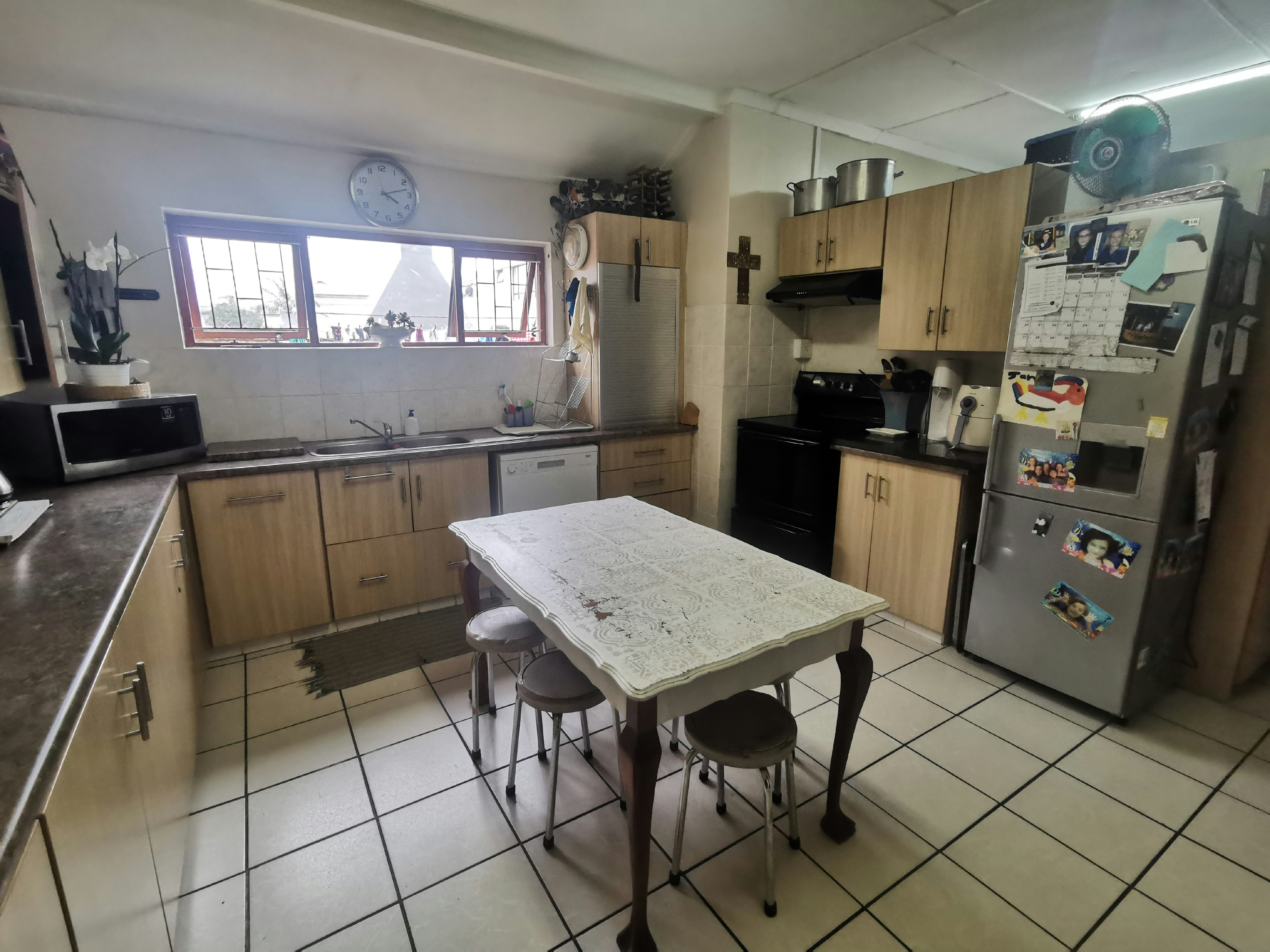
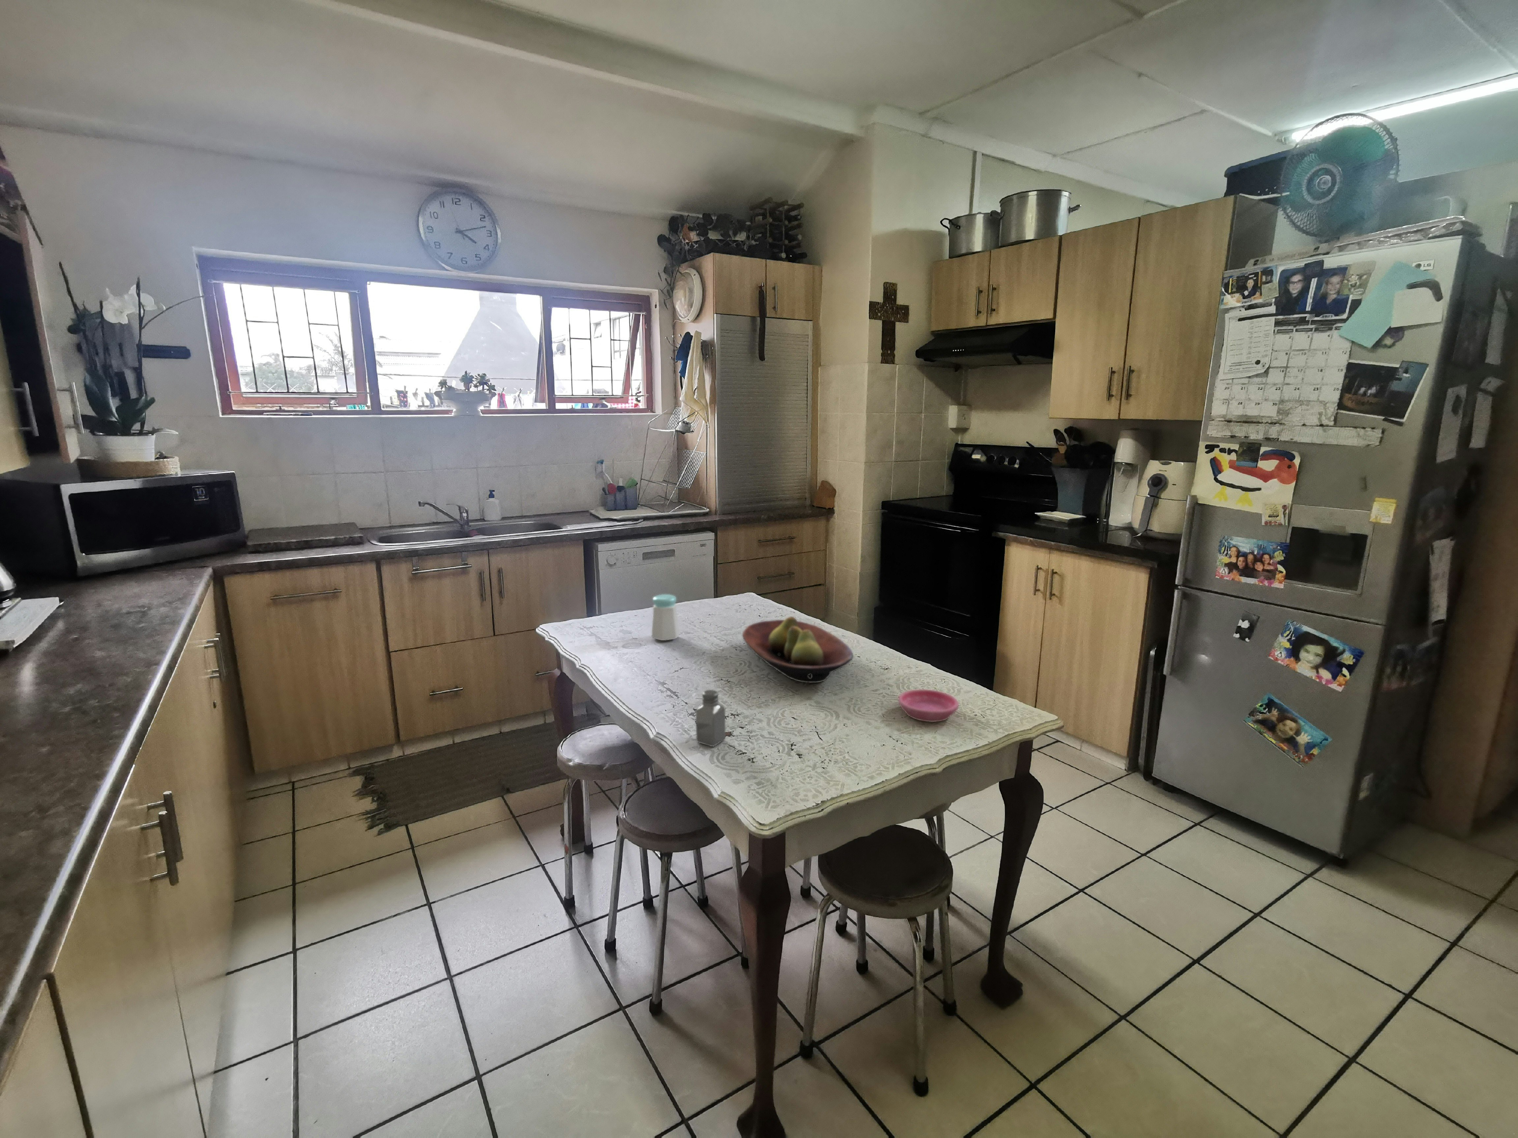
+ salt shaker (665, 617)
+ saucer (928, 706)
+ saltshaker (710, 716)
+ fruit bowl (795, 644)
